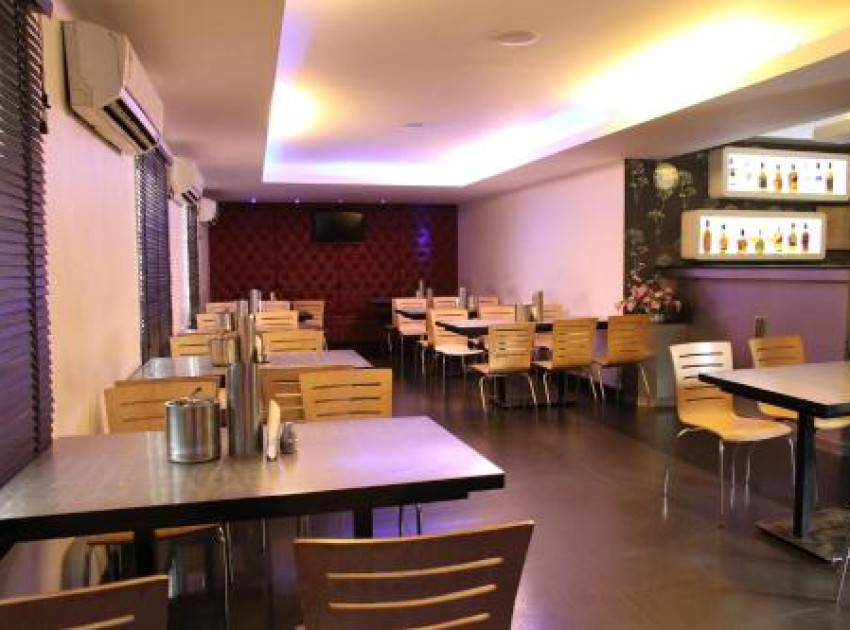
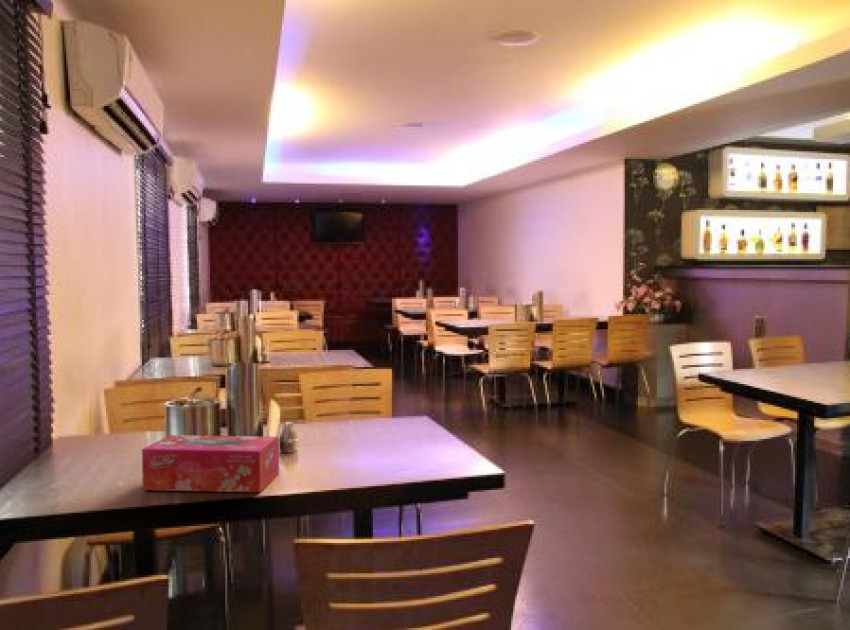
+ tissue box (213, 462)
